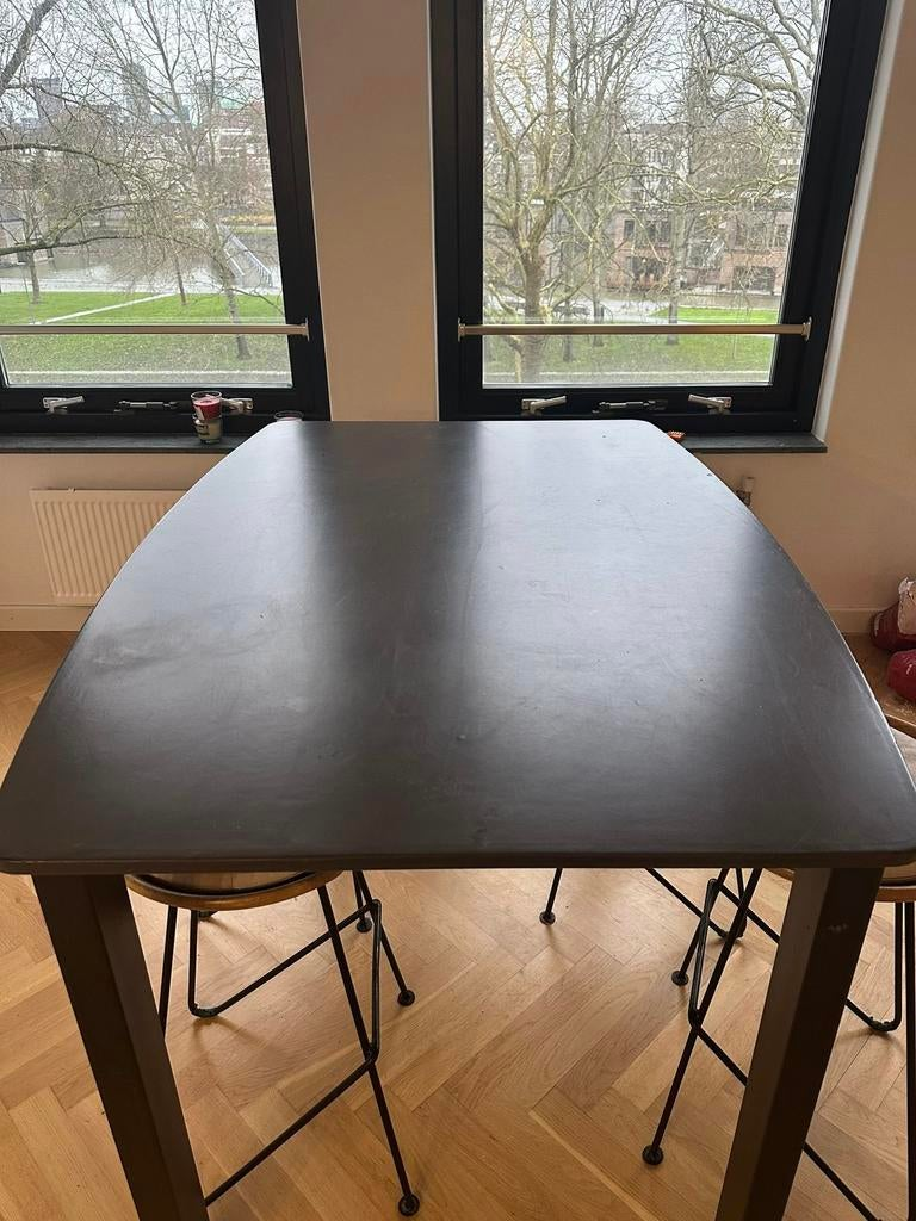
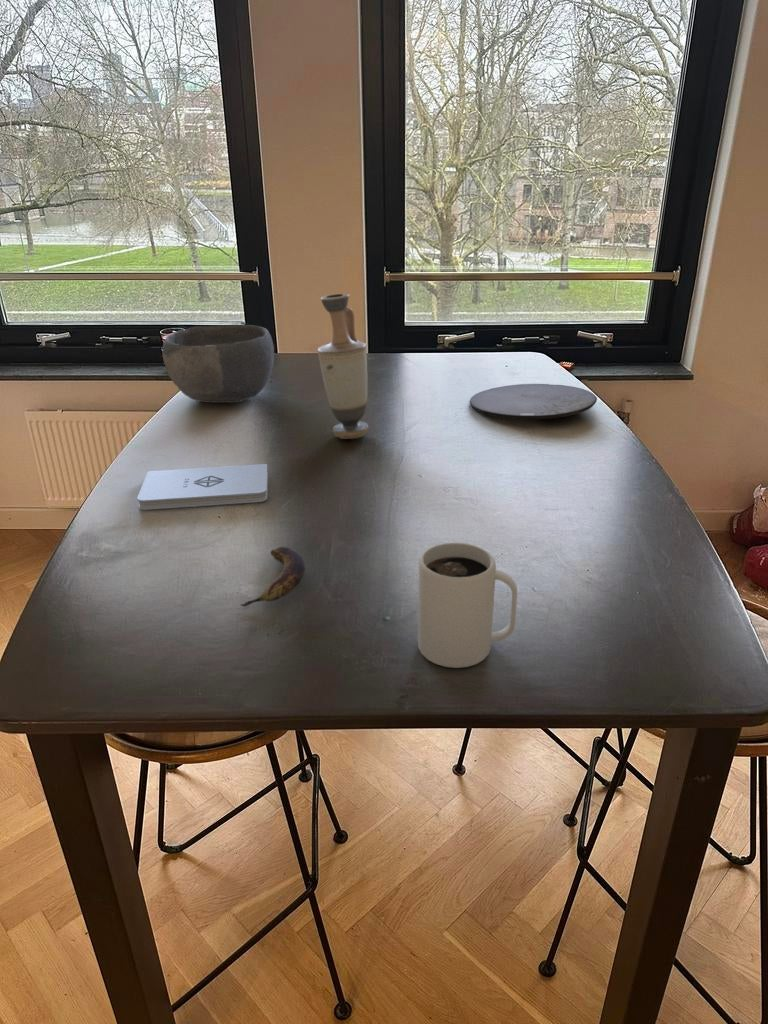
+ mug (466, 605)
+ notepad (205, 485)
+ bowl (220, 366)
+ plate (532, 400)
+ banana (280, 574)
+ vase (342, 368)
